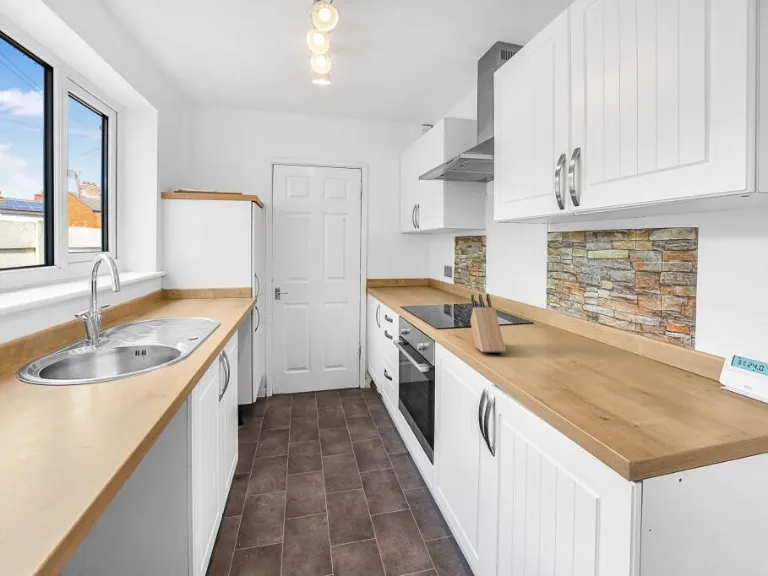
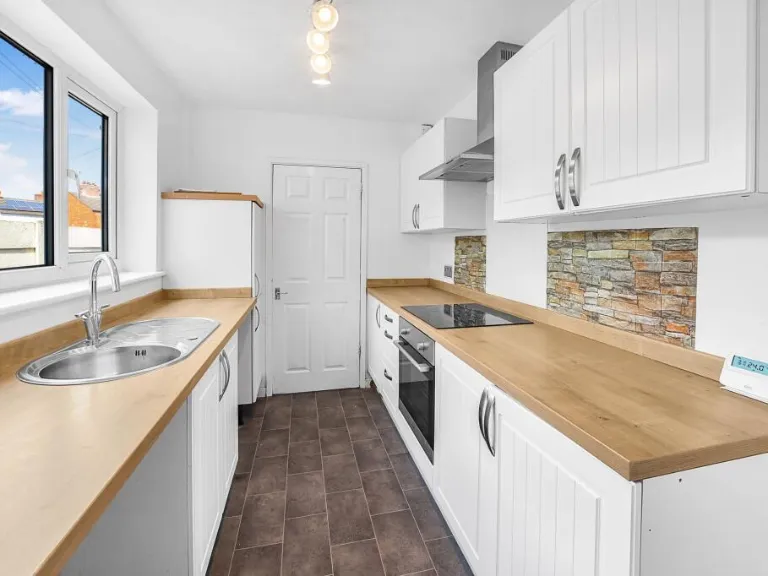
- knife block (485, 320)
